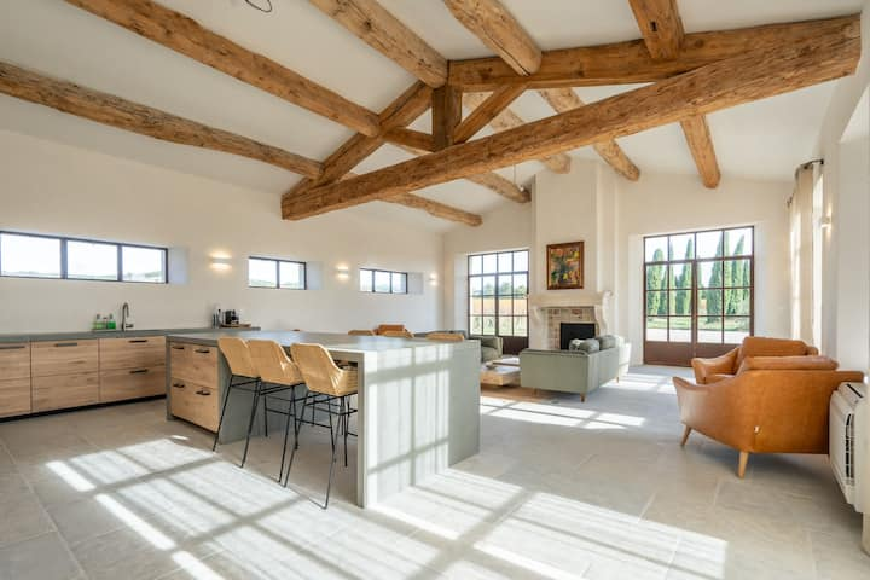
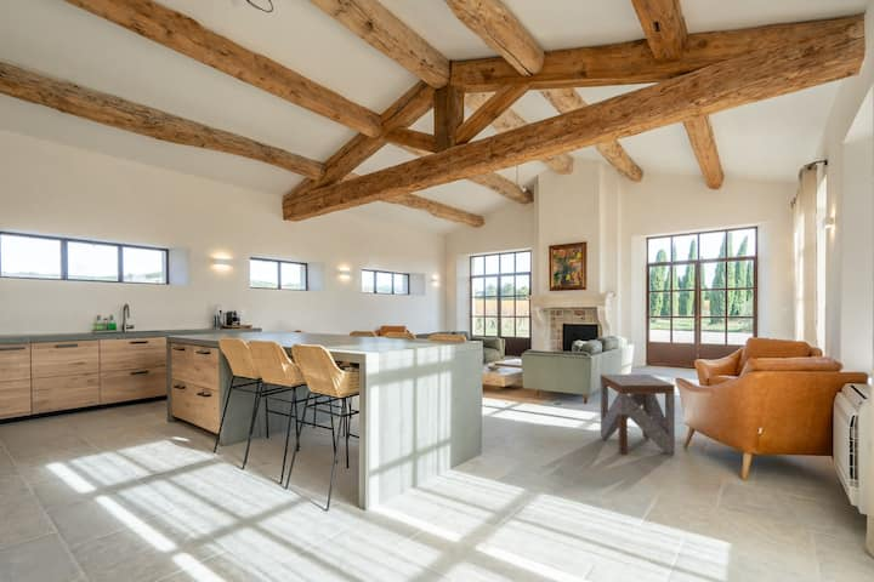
+ side table (635, 412)
